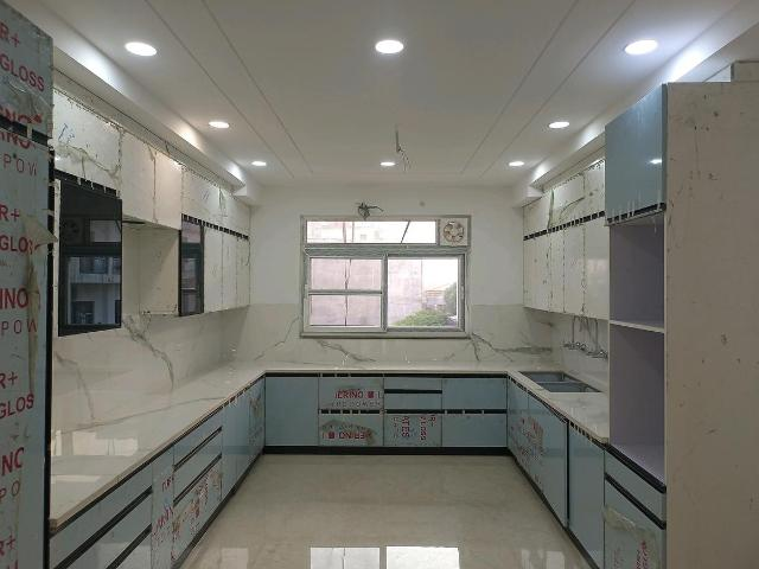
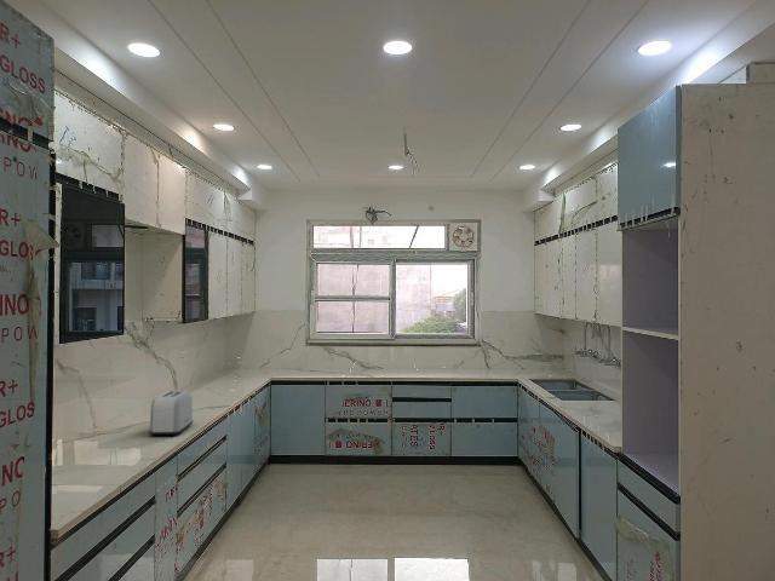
+ toaster (172, 412)
